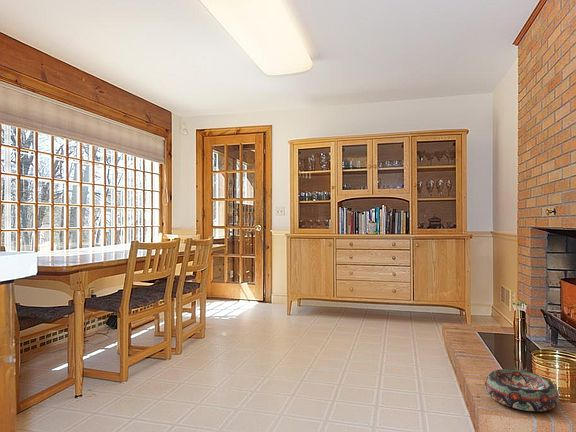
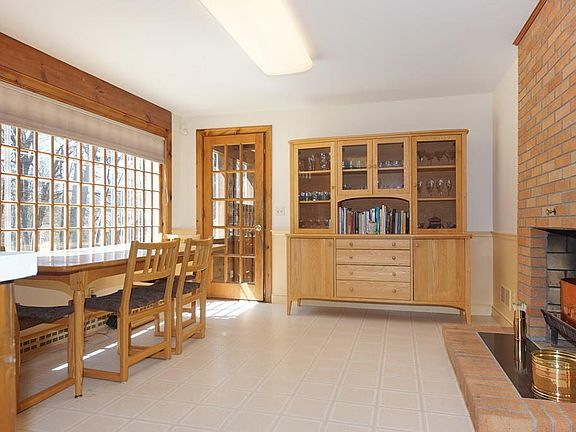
- decorative bowl (520, 389)
